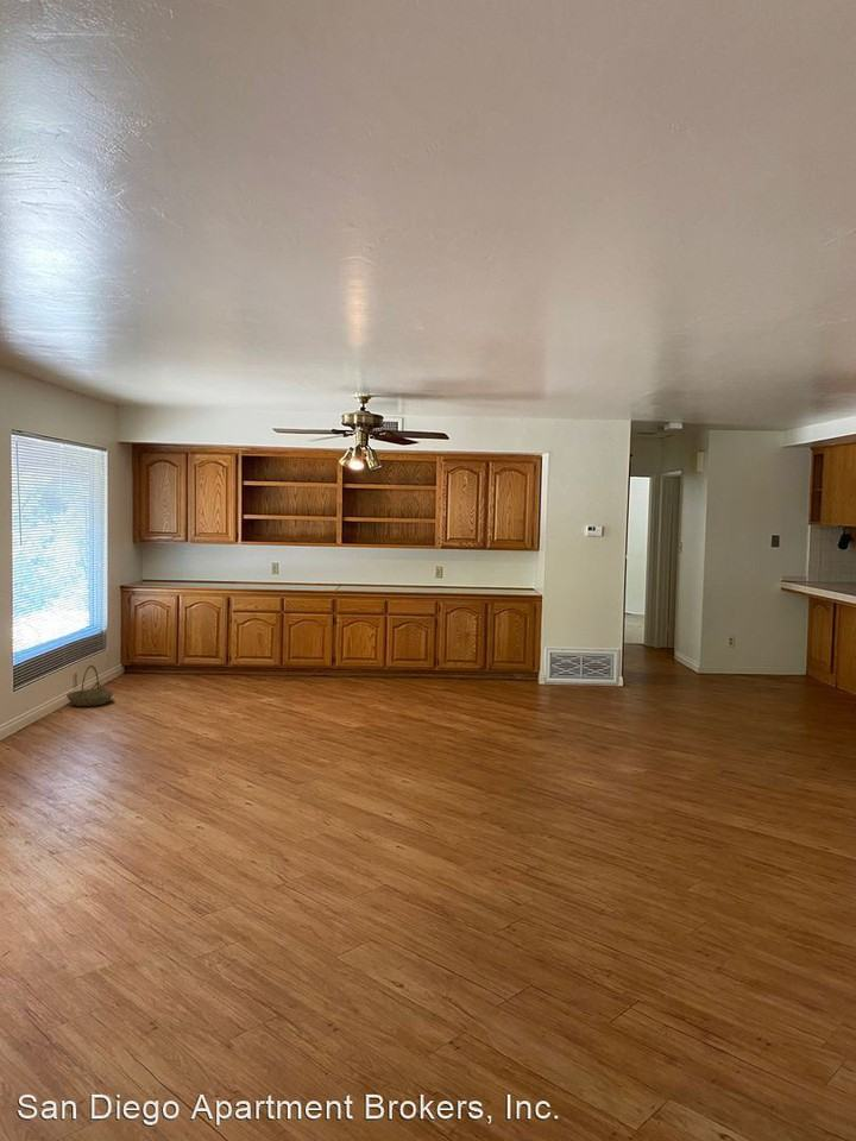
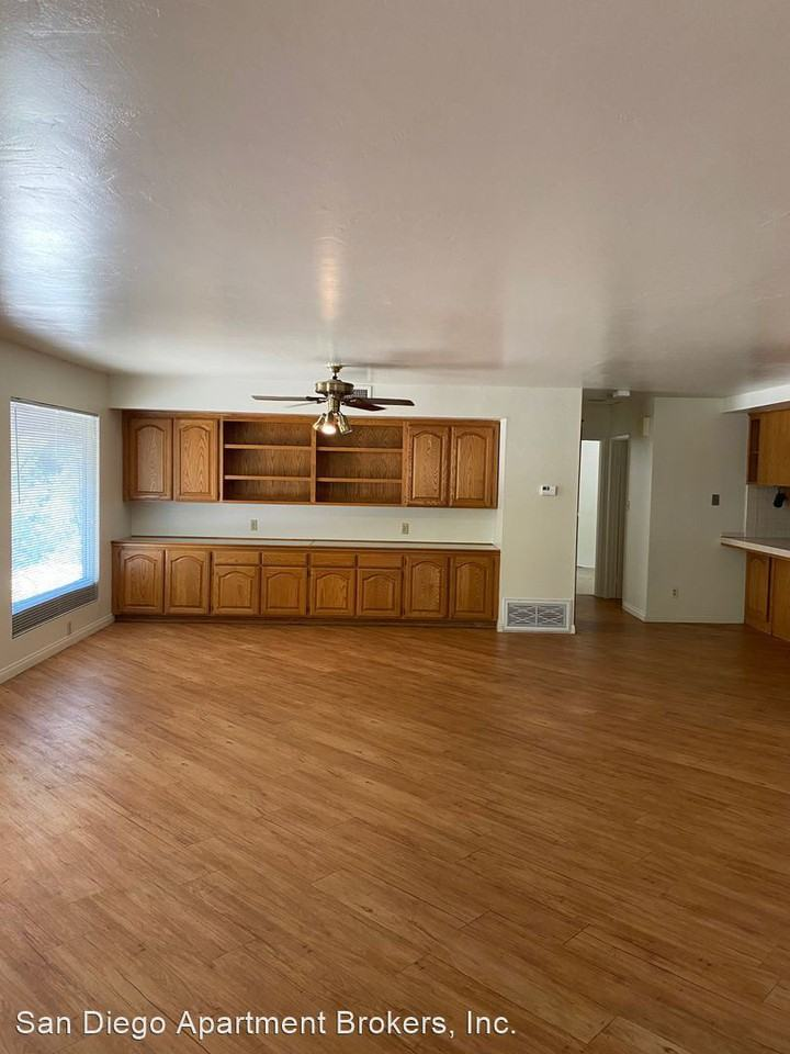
- basket (93, 687)
